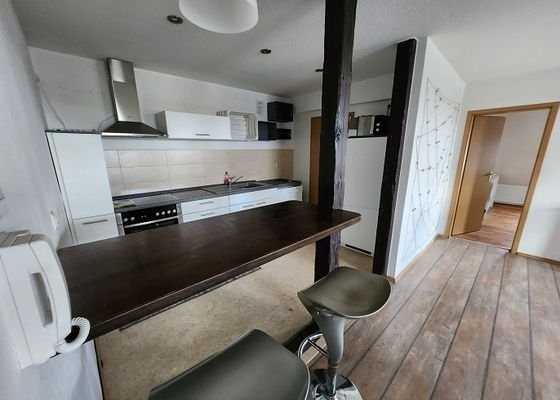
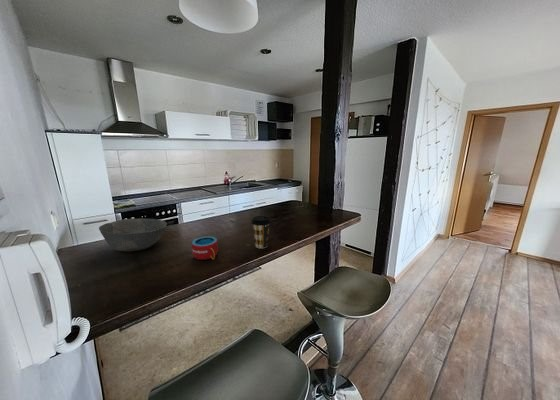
+ mug (206, 249)
+ coffee cup (261, 232)
+ bowl (136, 235)
